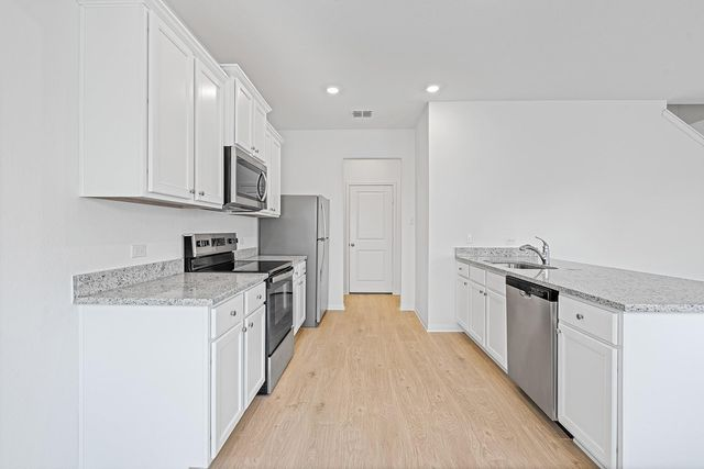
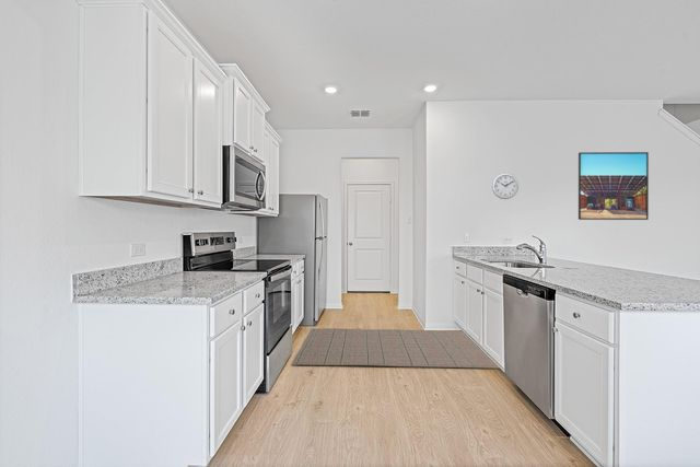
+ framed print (612, 186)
+ rug (393, 345)
+ wall clock (505, 186)
